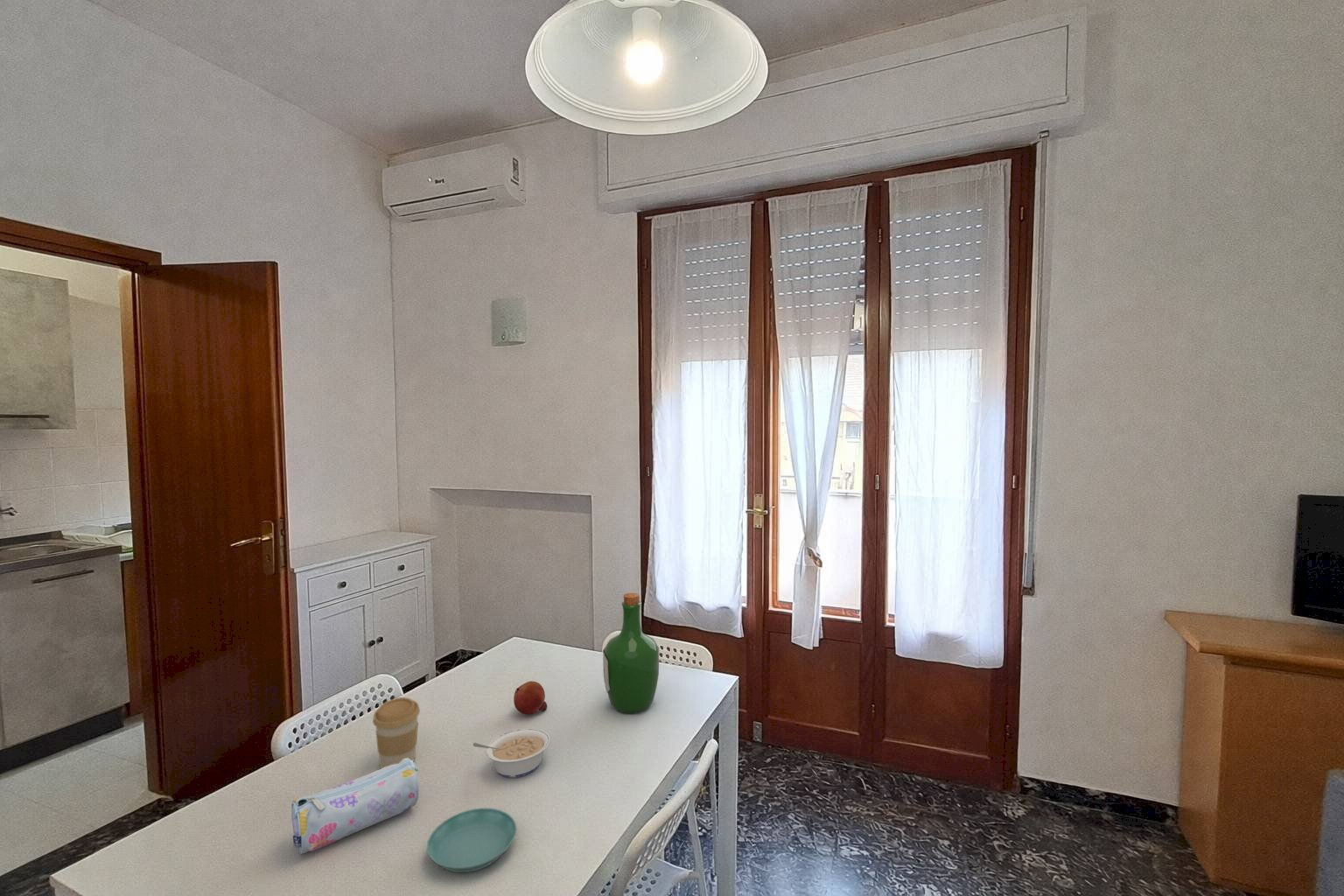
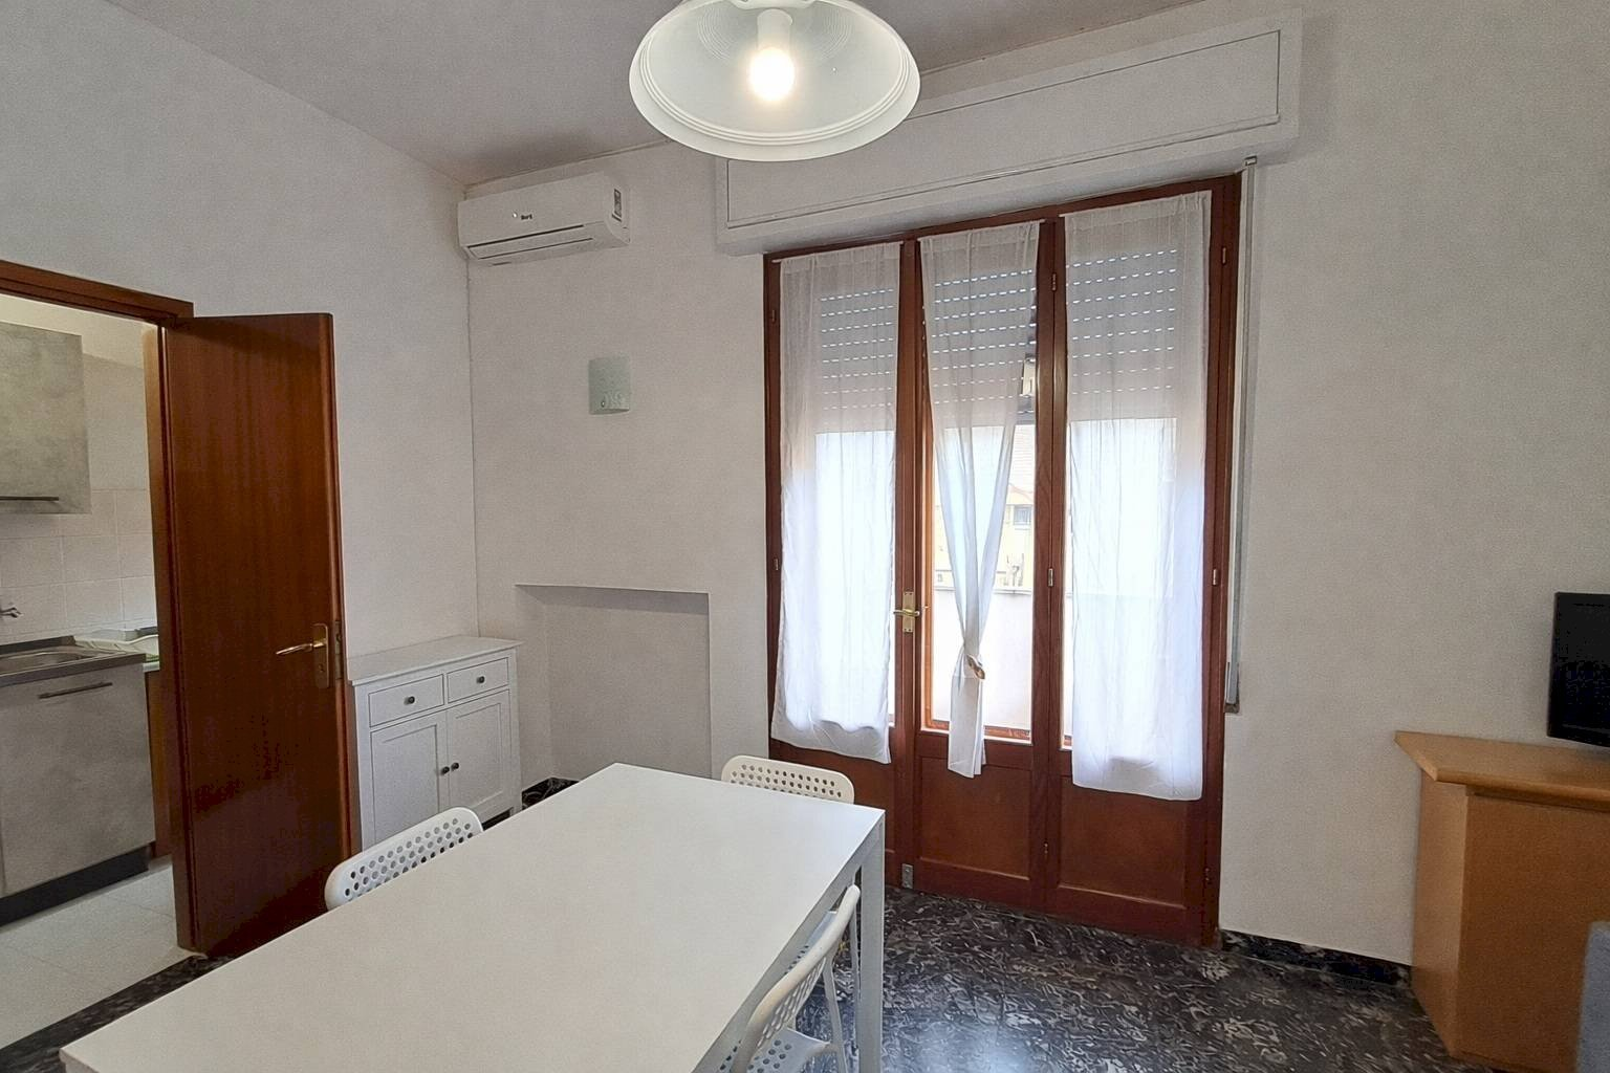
- pencil case (356, 802)
- fruit (530, 696)
- saucer (472, 842)
- legume (516, 753)
- coffee cup (396, 733)
- wine bottle (631, 649)
